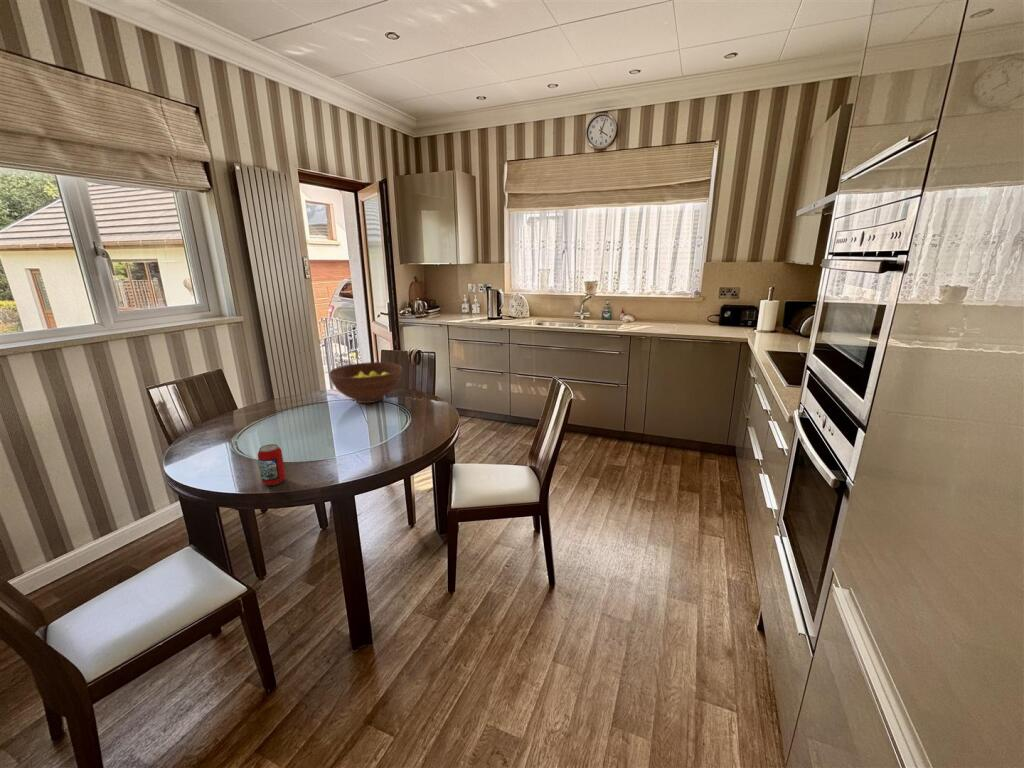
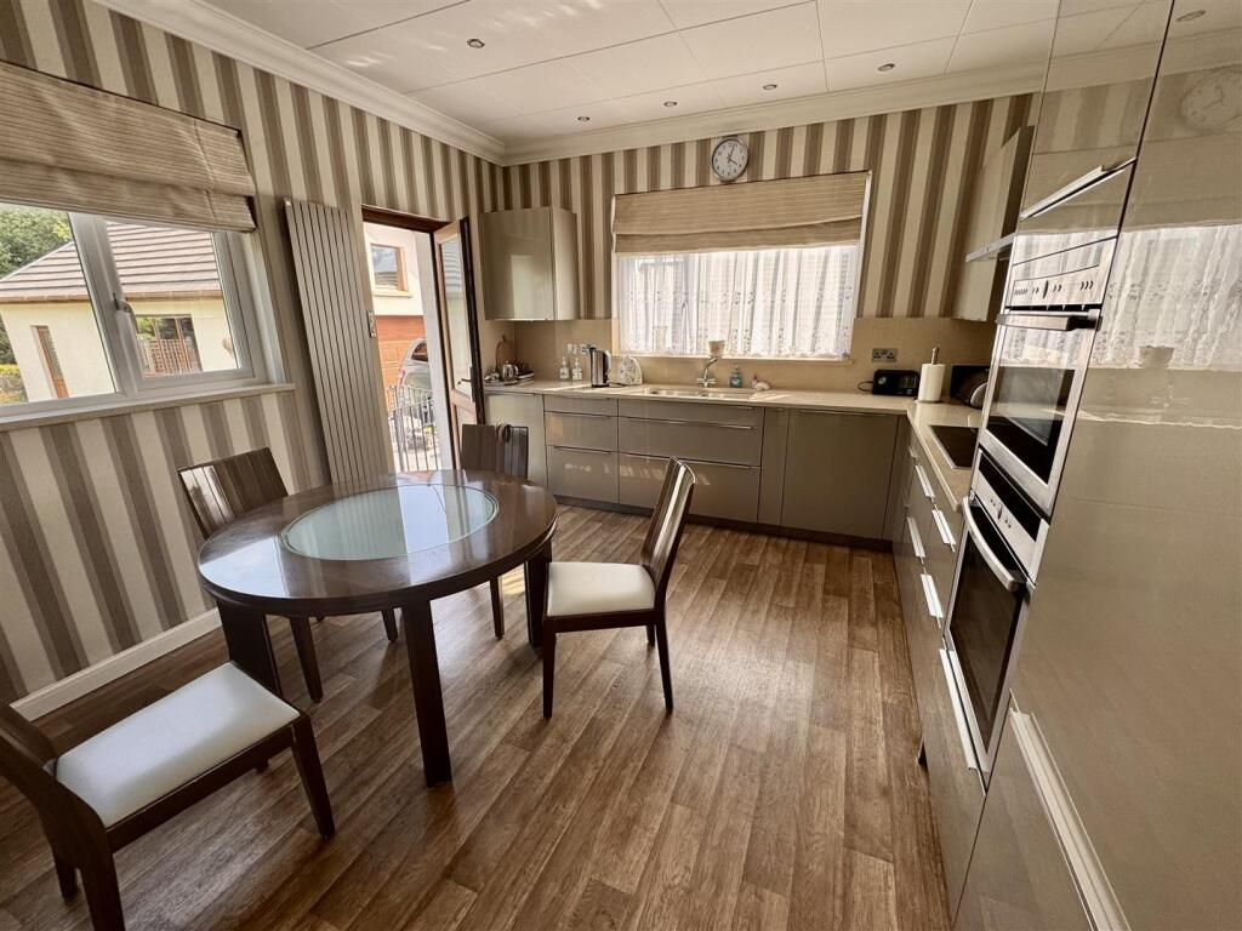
- beverage can (271, 464)
- fruit bowl (367, 384)
